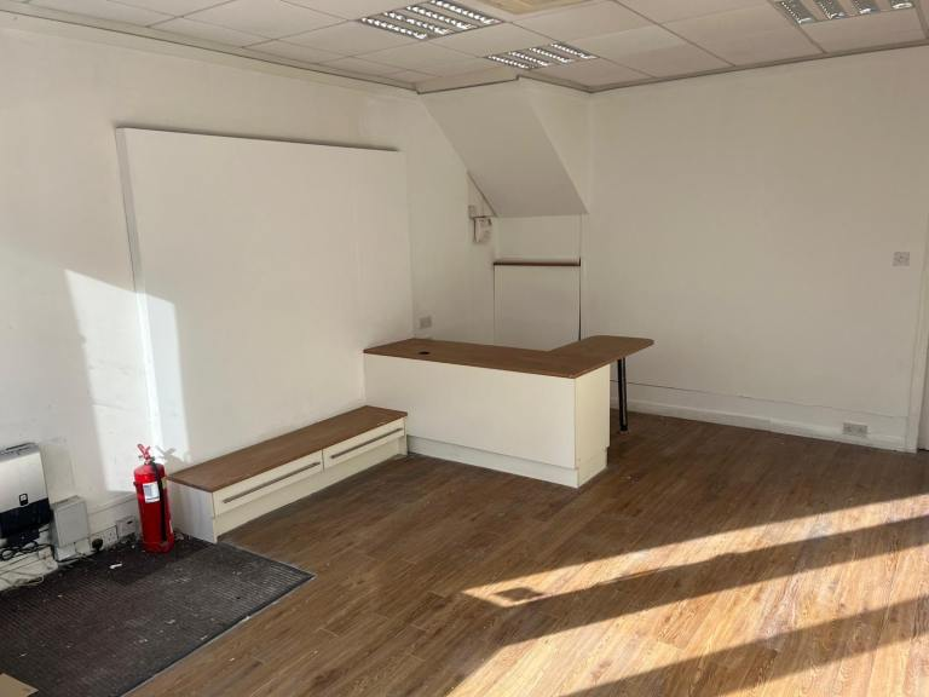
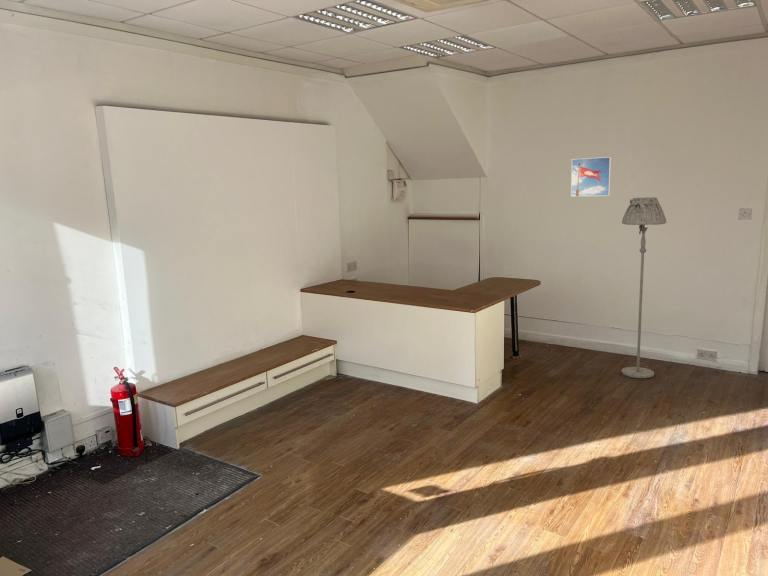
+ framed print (590, 177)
+ floor lamp (641, 287)
